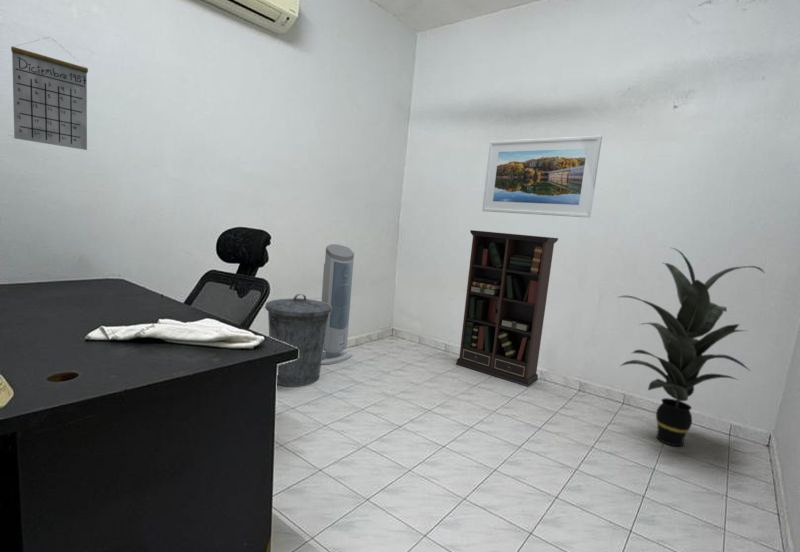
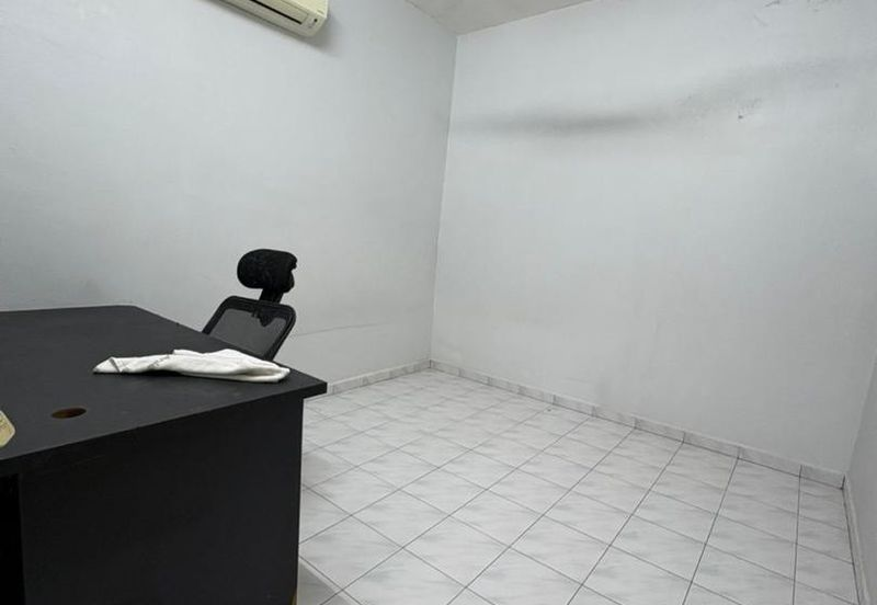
- calendar (52, 91)
- indoor plant (678, 345)
- air purifier (336, 302)
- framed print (536, 176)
- bookcase (503, 304)
- trash can (297, 336)
